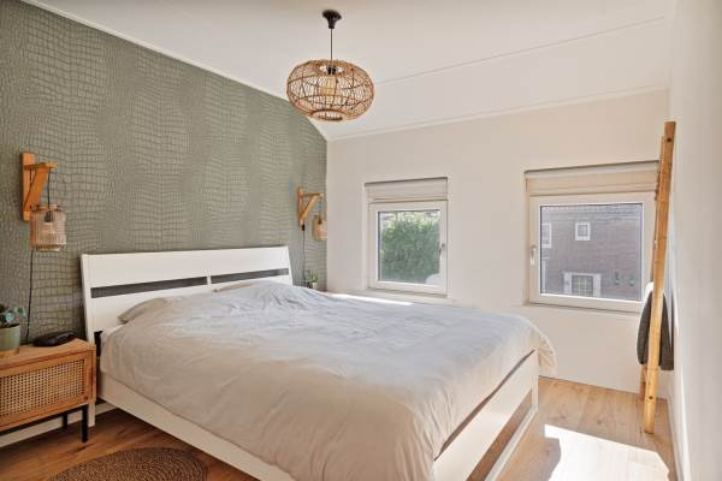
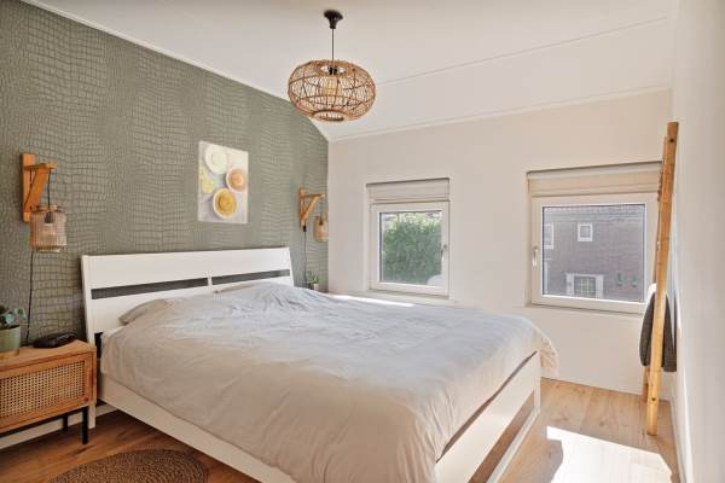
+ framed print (224, 184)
